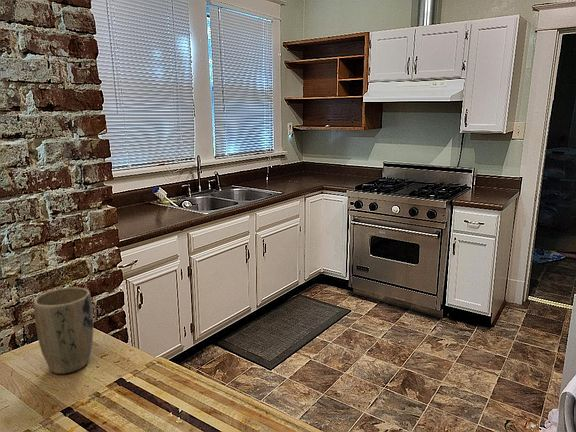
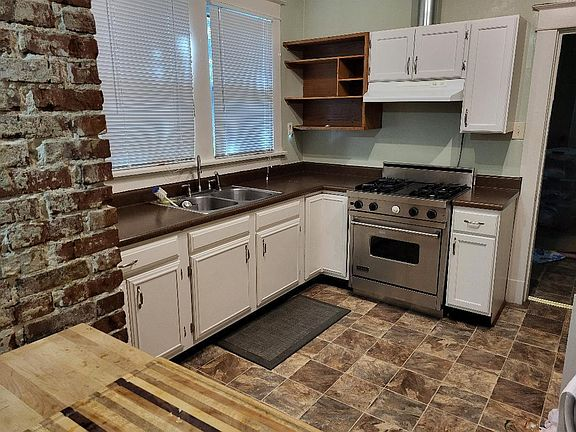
- plant pot (66, 330)
